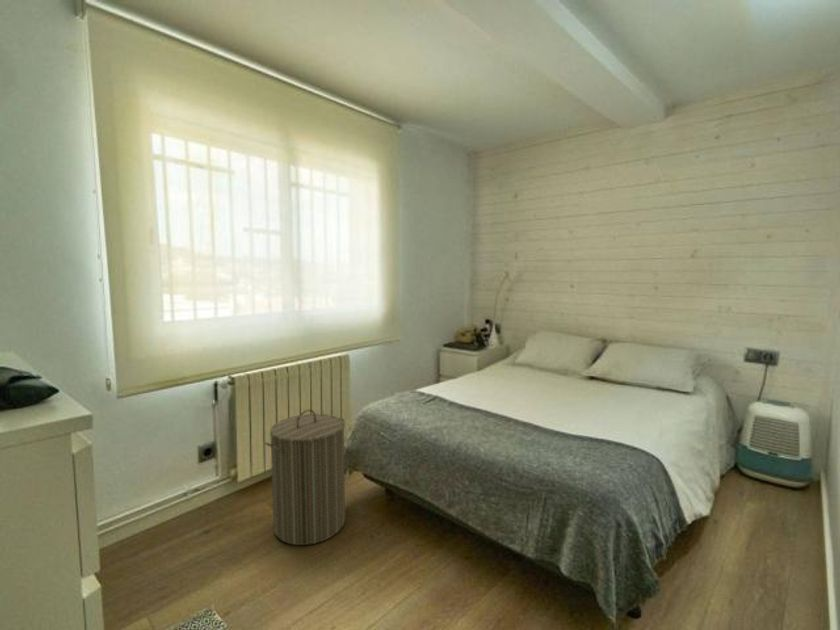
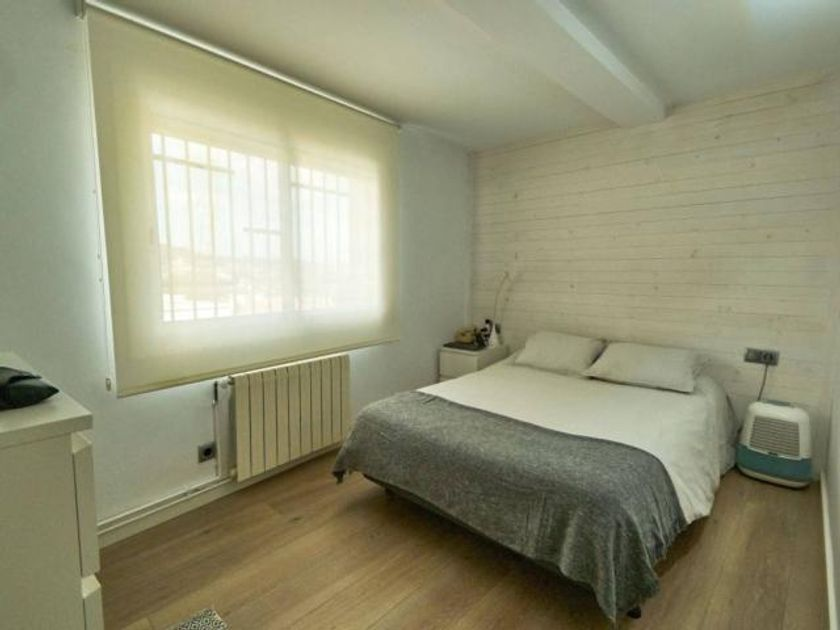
- laundry hamper (309, 467)
